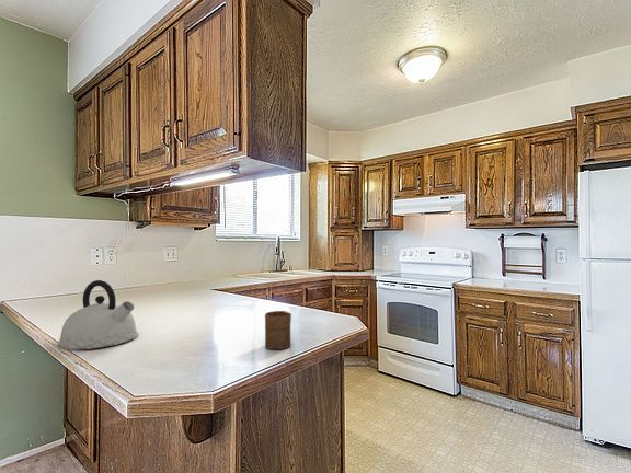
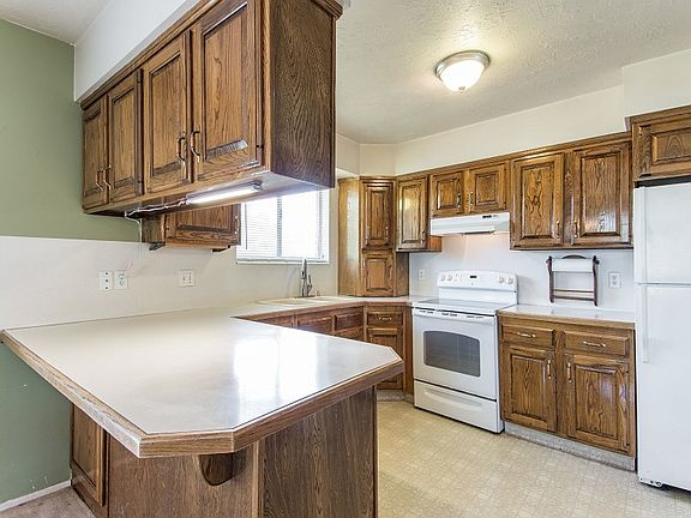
- kettle (102, 310)
- cup (278, 328)
